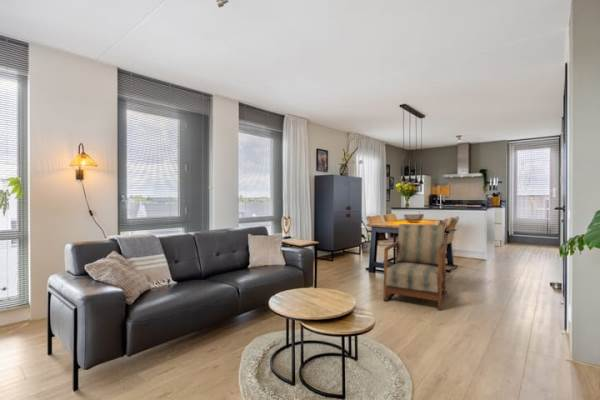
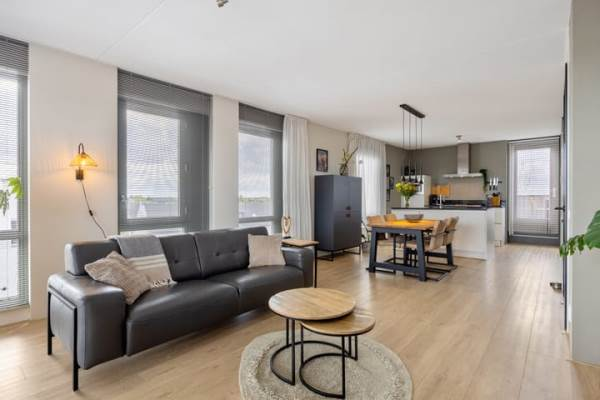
- armchair (416, 261)
